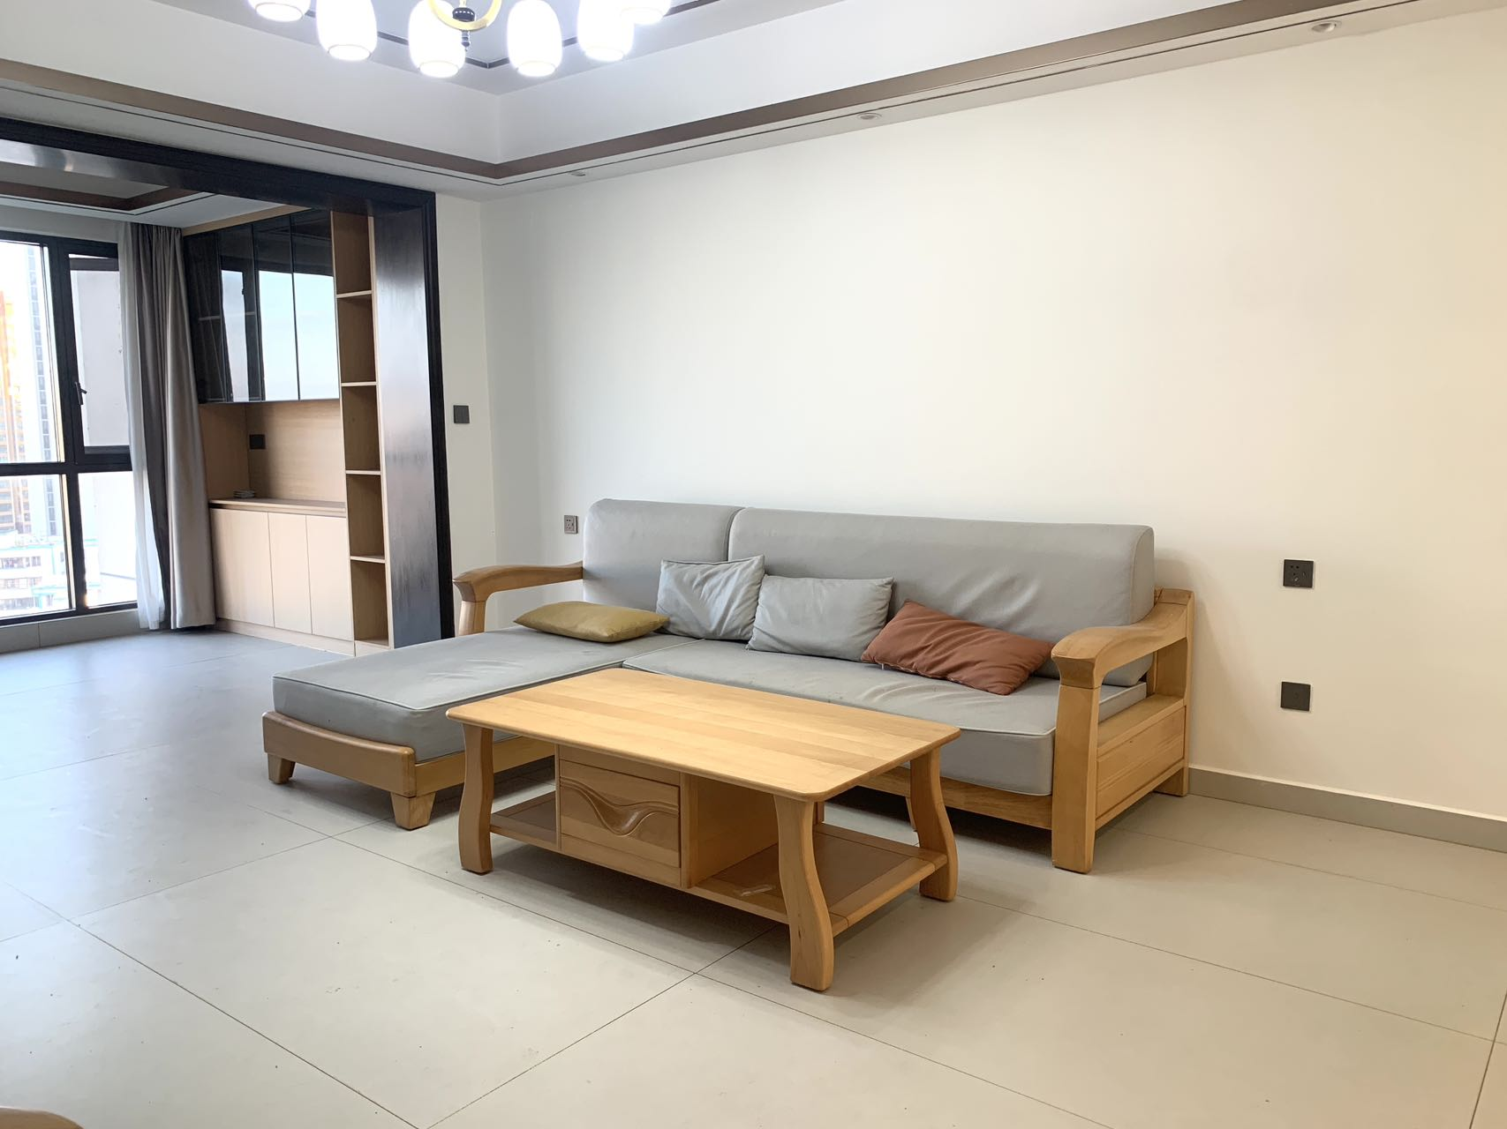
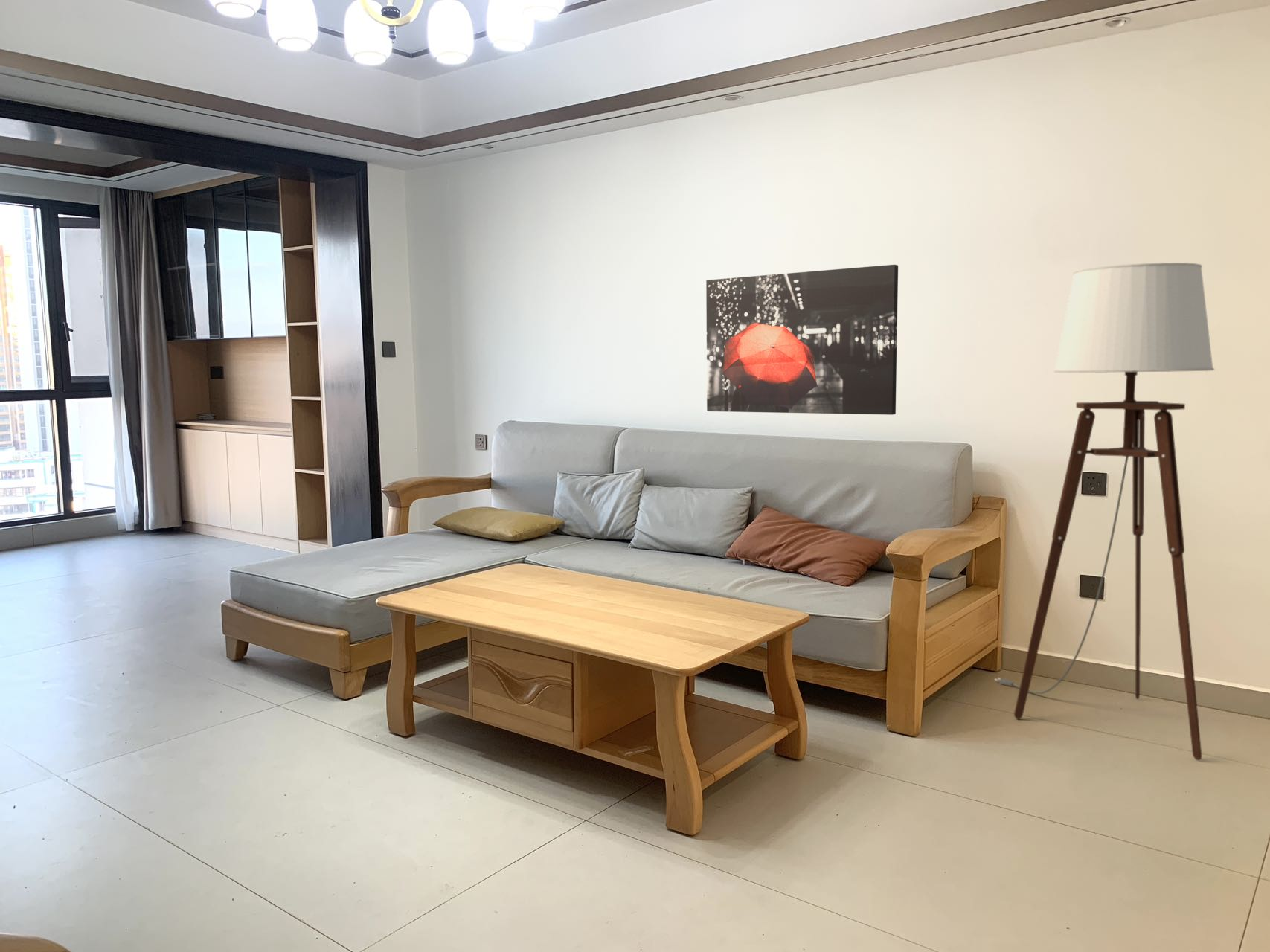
+ floor lamp (1117, 504)
+ wall art (795, 343)
